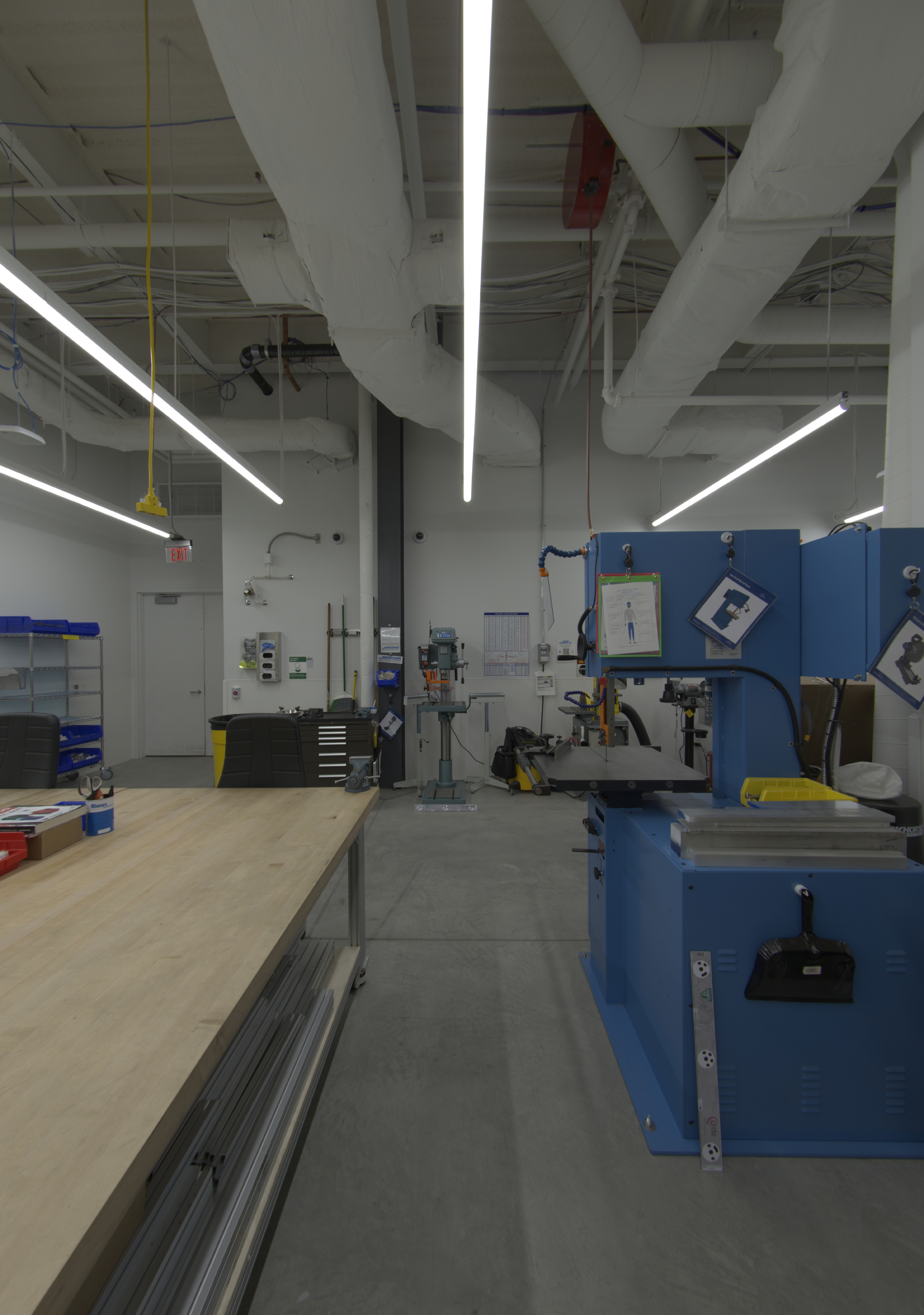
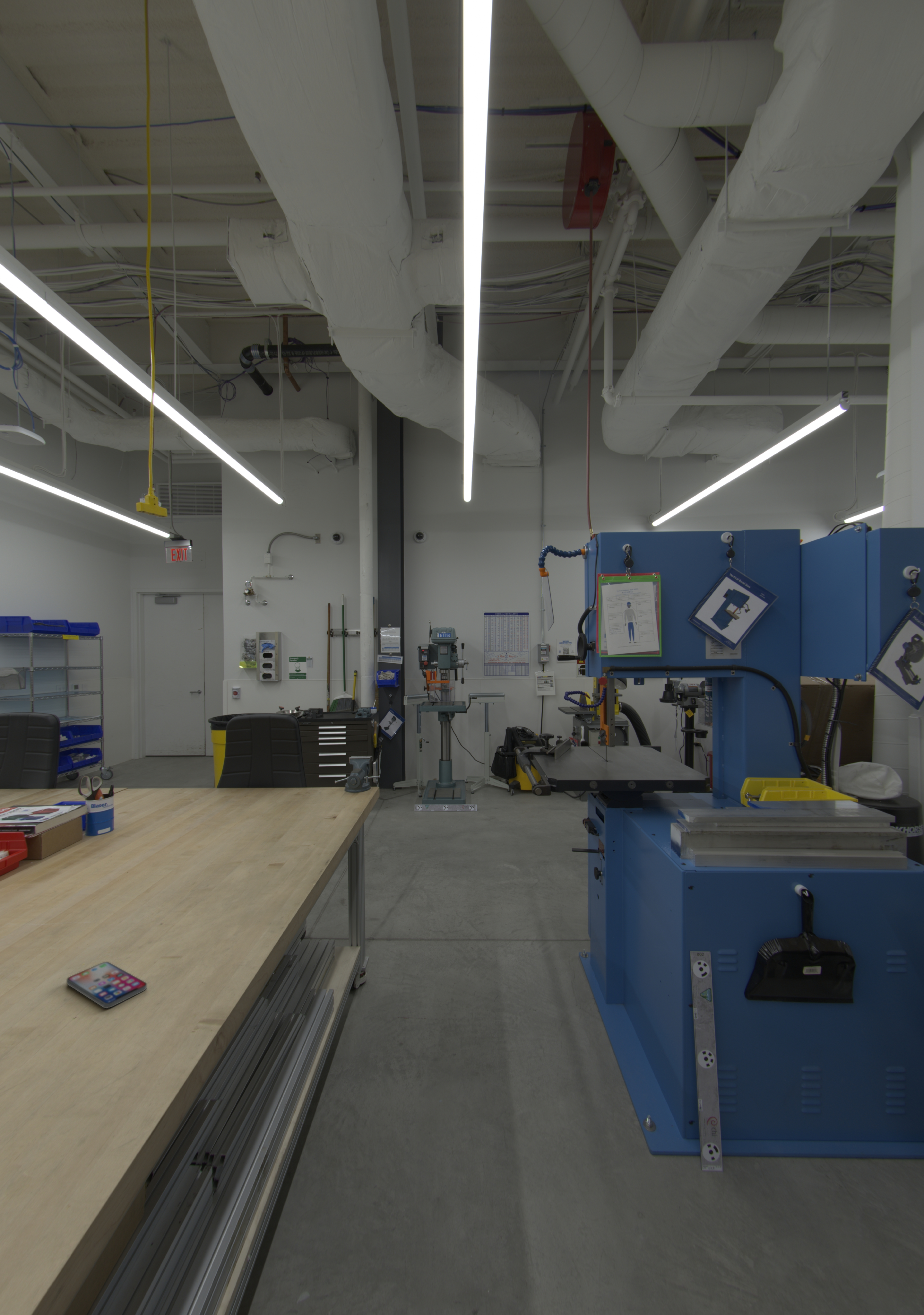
+ smartphone (106, 983)
